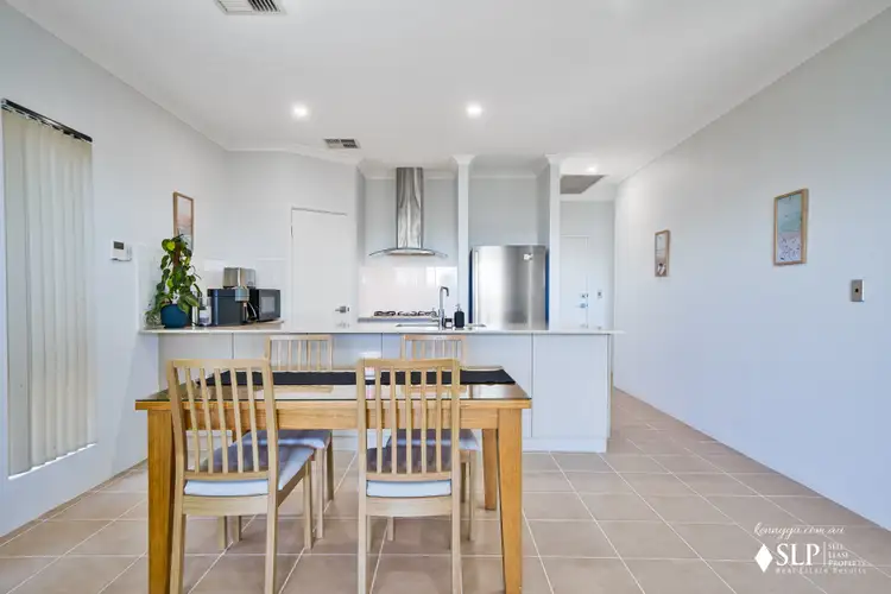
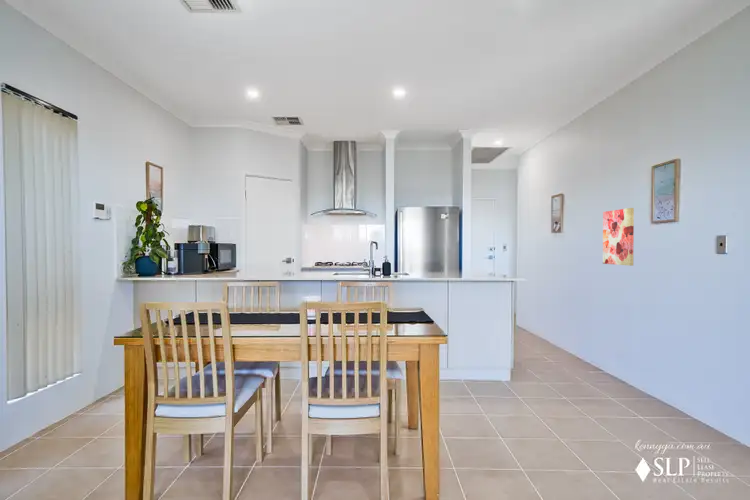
+ wall art (617, 237)
